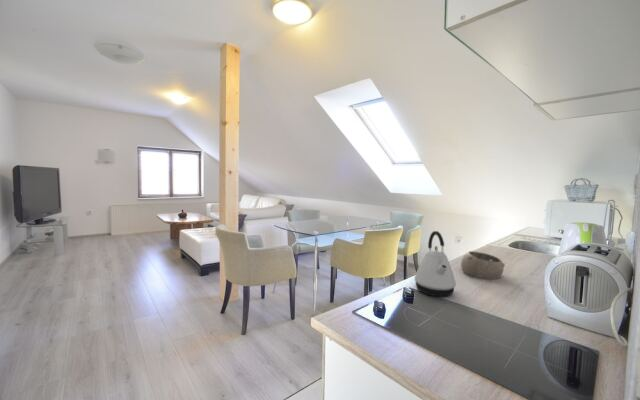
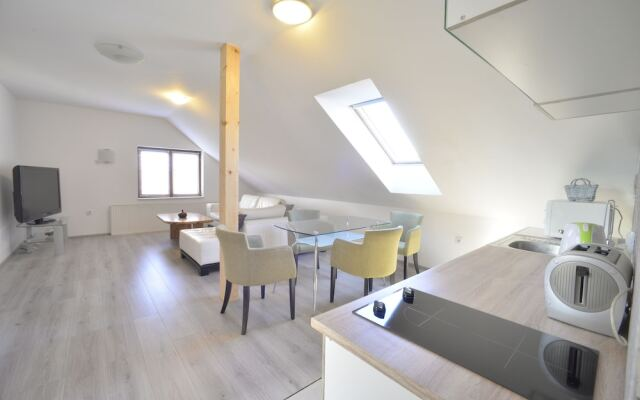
- bowl (482, 264)
- kettle (436, 261)
